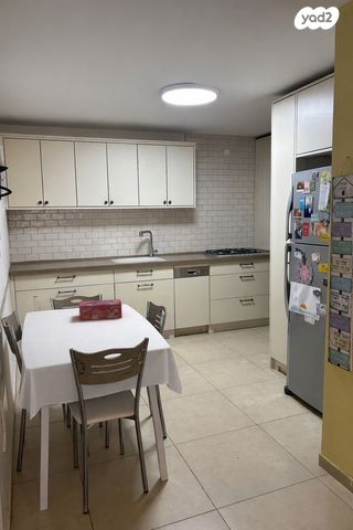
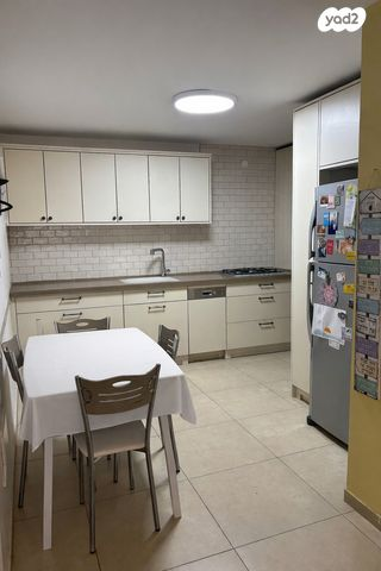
- tissue box (100, 309)
